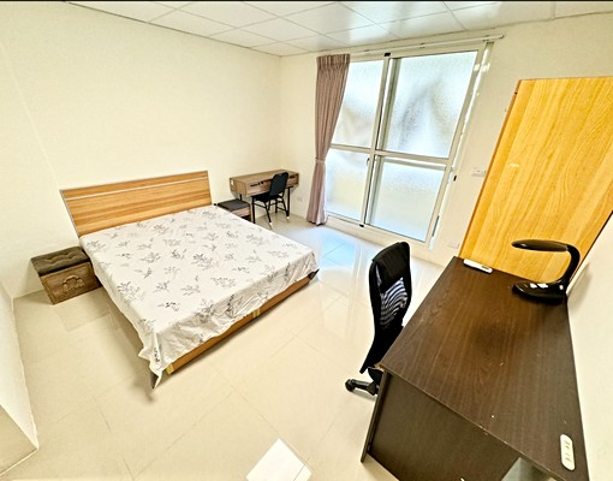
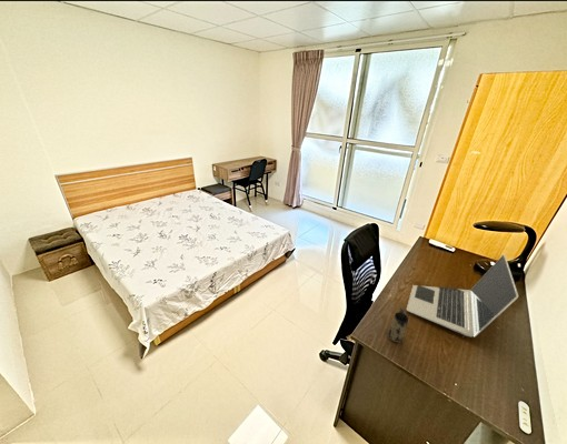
+ laptop (451, 287)
+ mug (398, 324)
